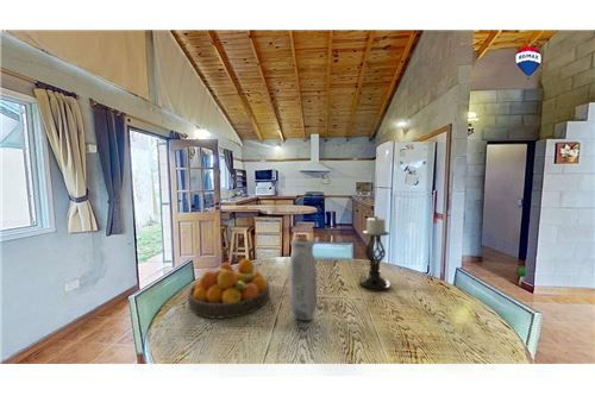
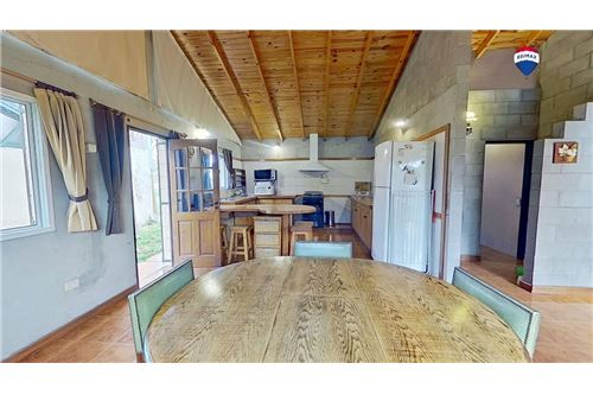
- vase (302, 279)
- candle holder (375, 251)
- fruit bowl (230, 281)
